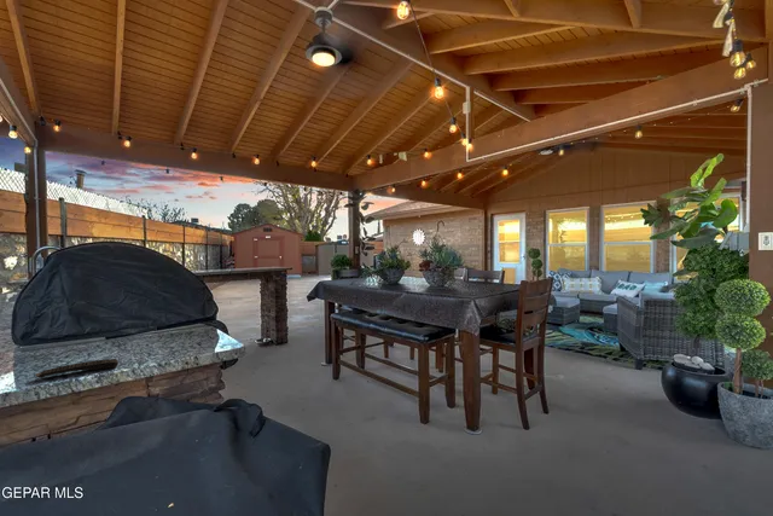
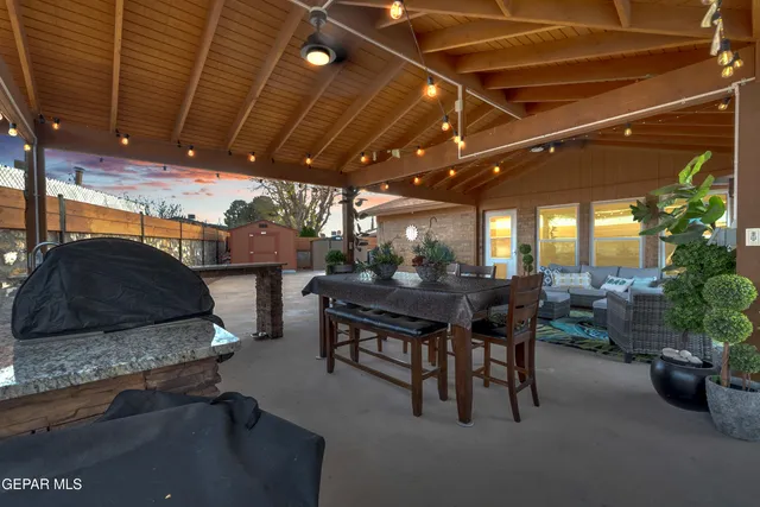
- remote control (79, 367)
